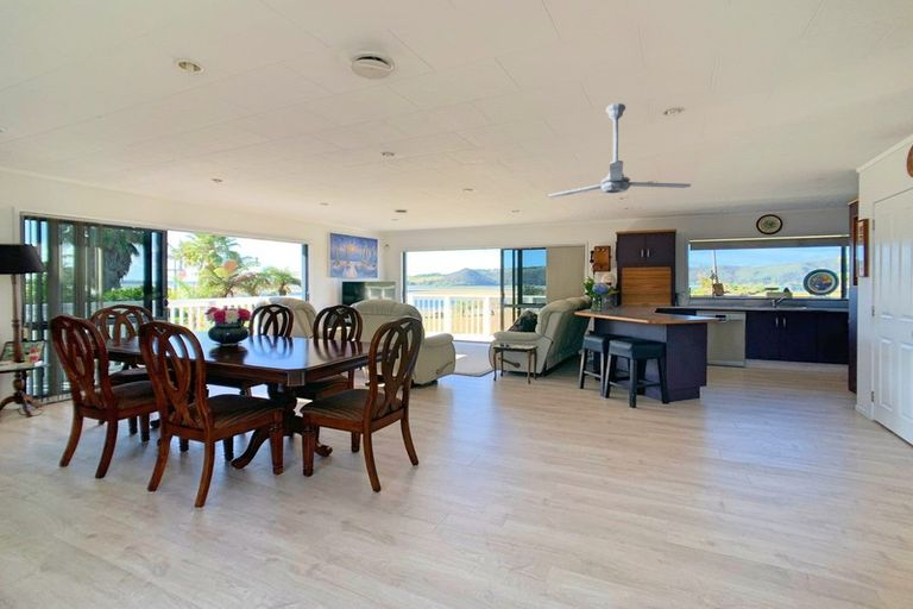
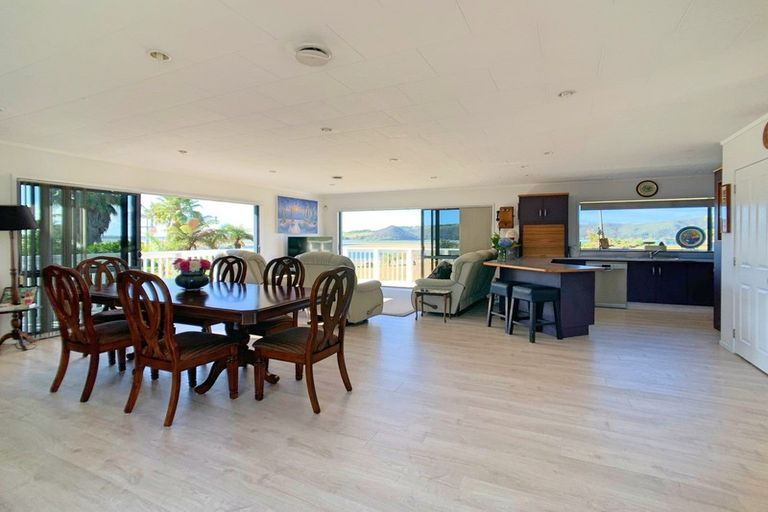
- ceiling fan (616, 143)
